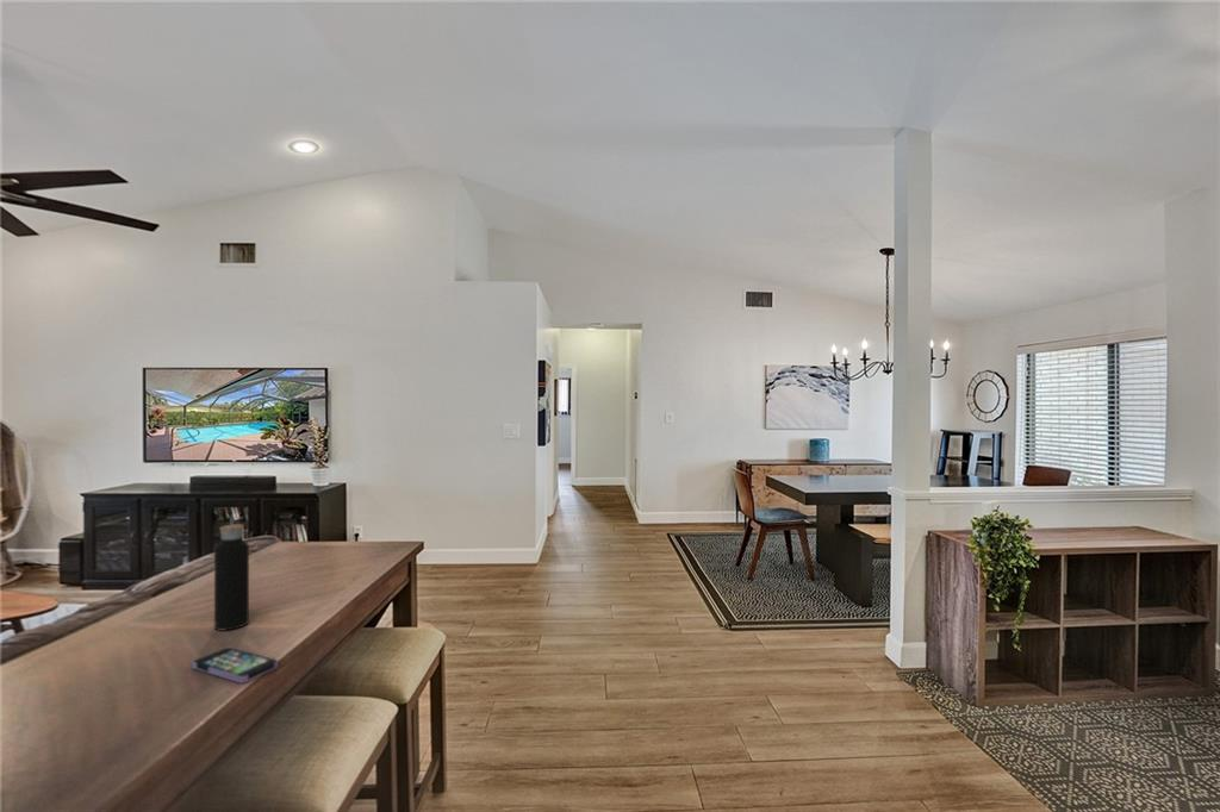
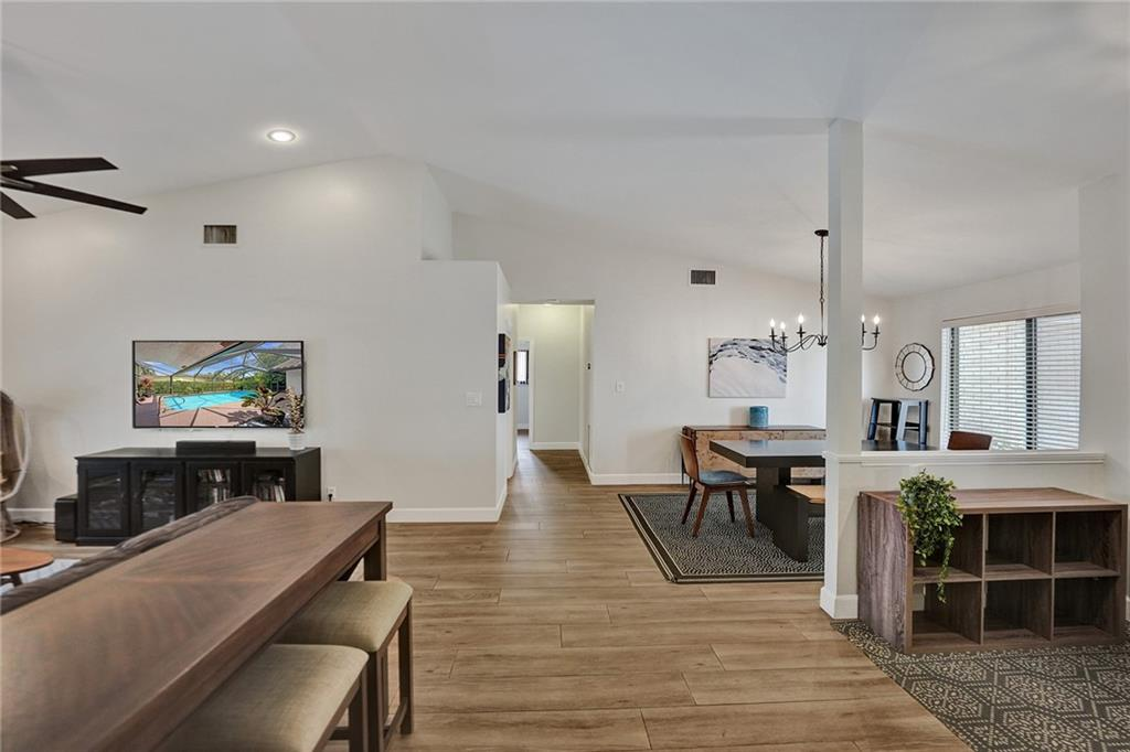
- water bottle (231, 570)
- smartphone (235, 663)
